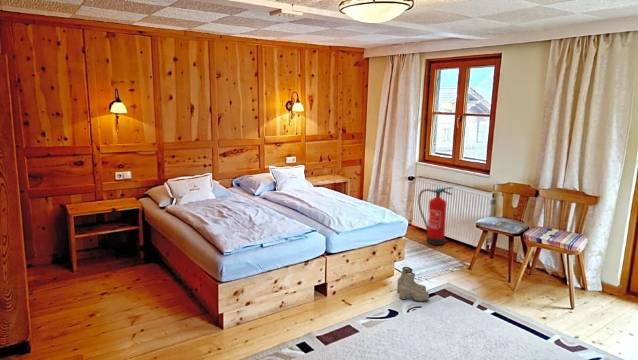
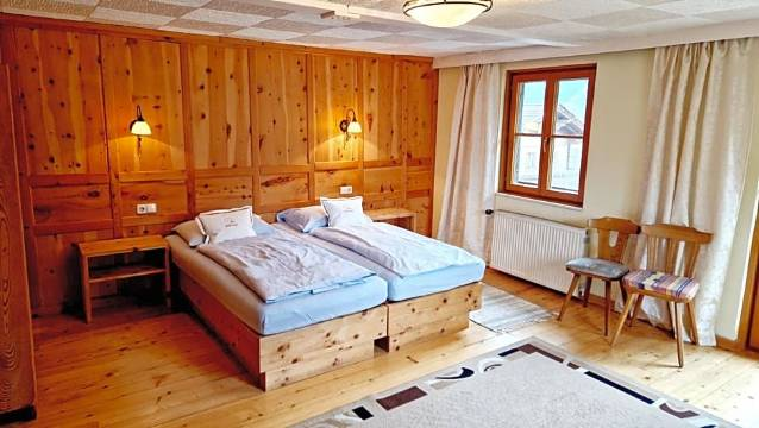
- fire extinguisher (433, 213)
- boots (413, 283)
